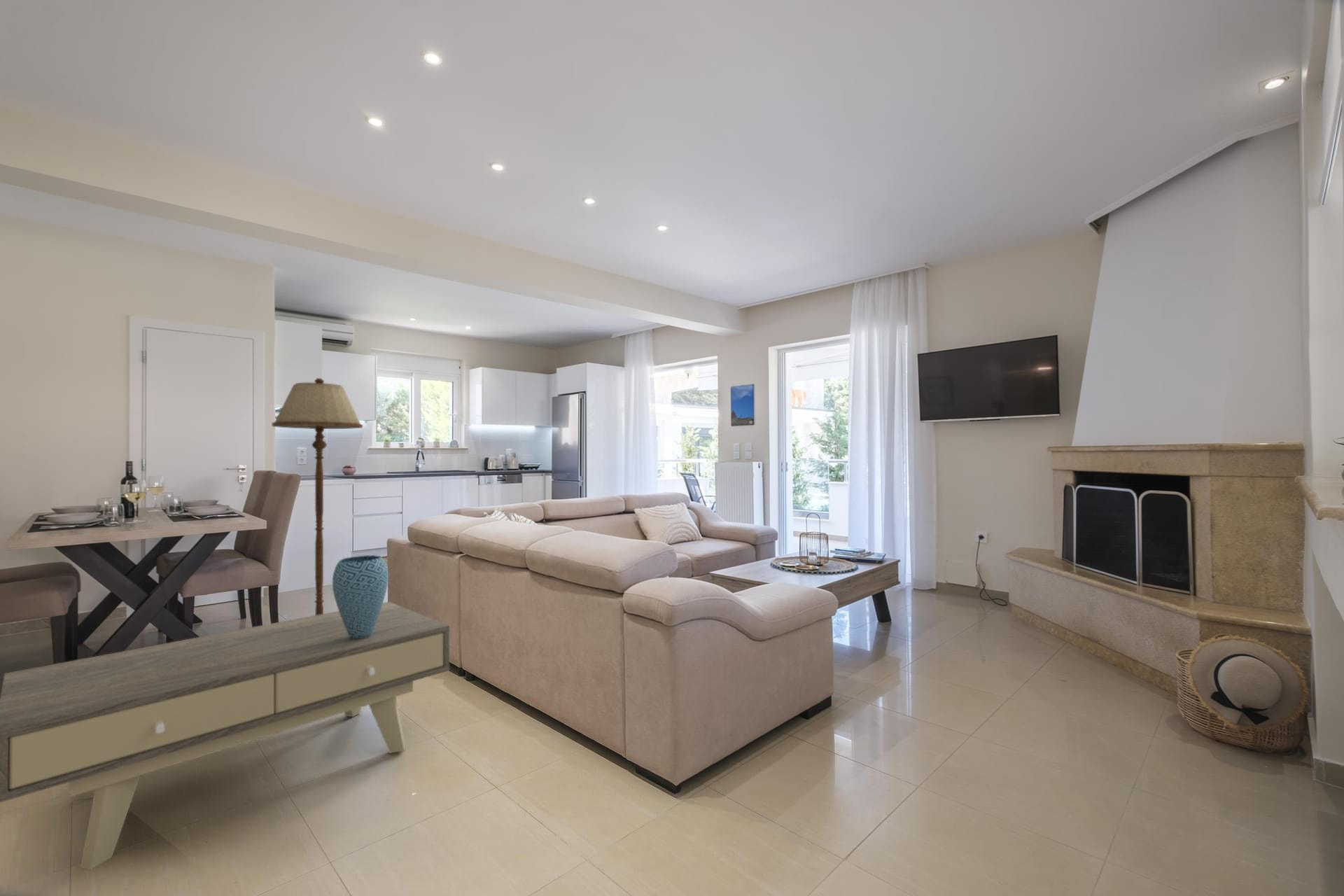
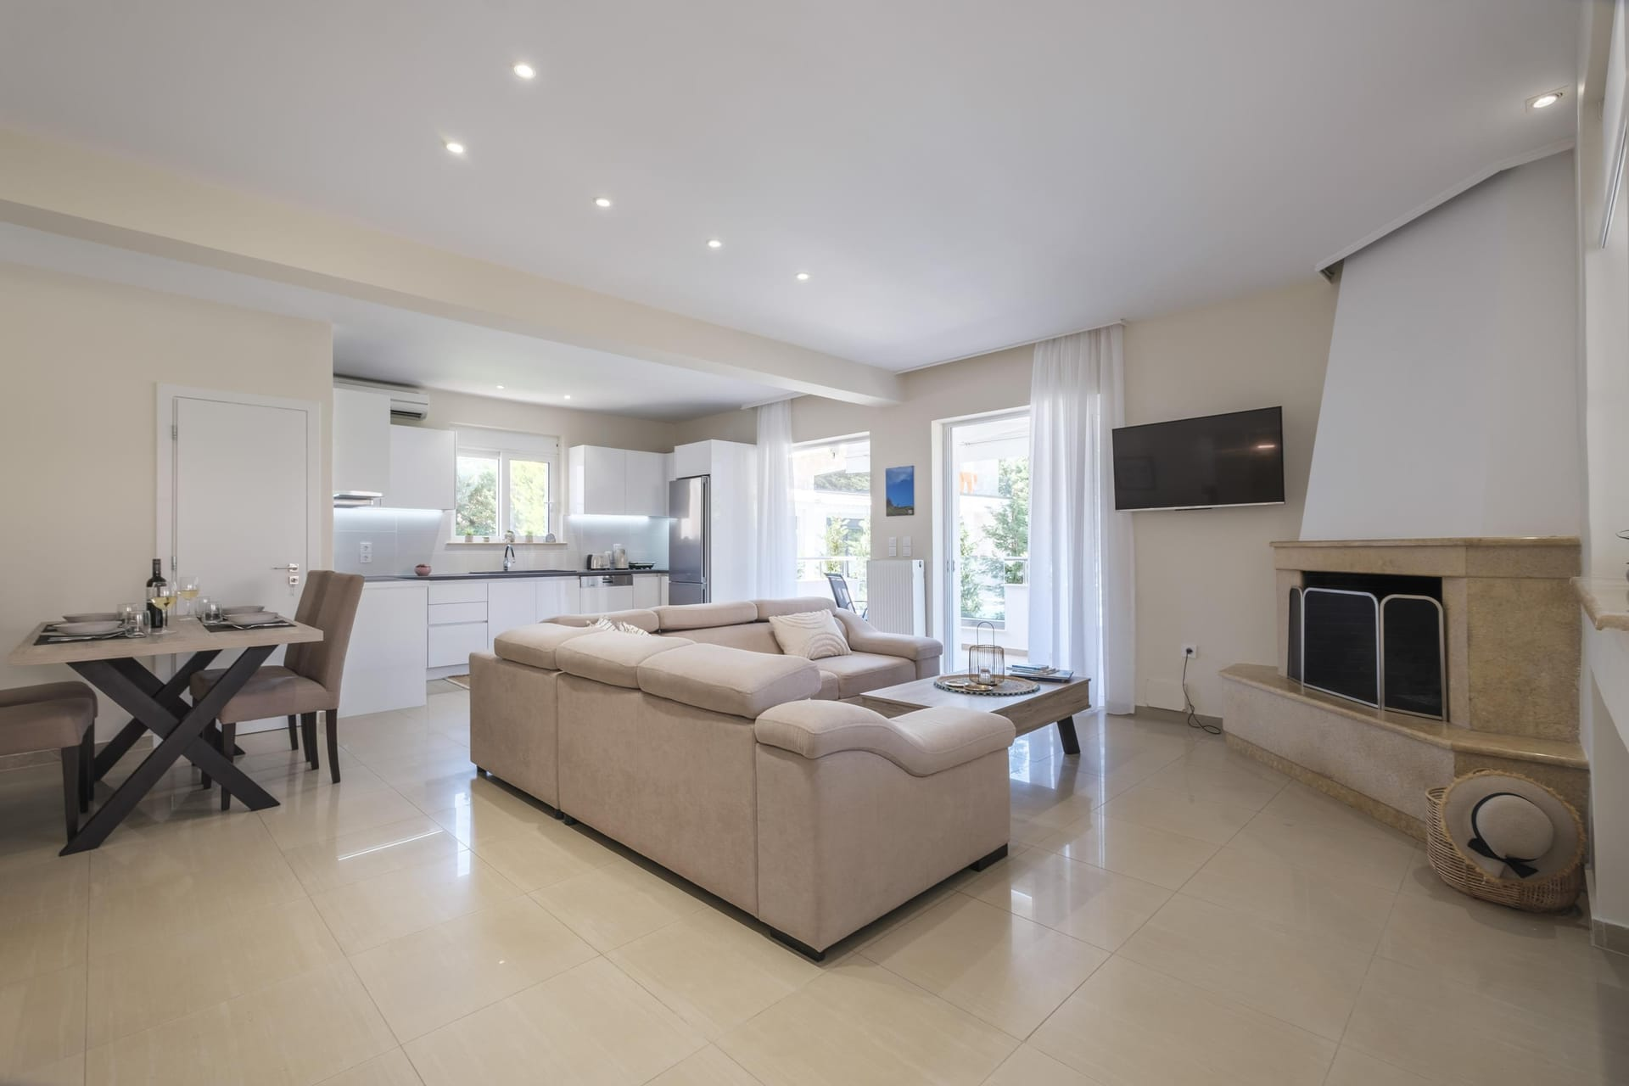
- vase (360, 596)
- coffee table (253, 710)
- floor lamp (318, 514)
